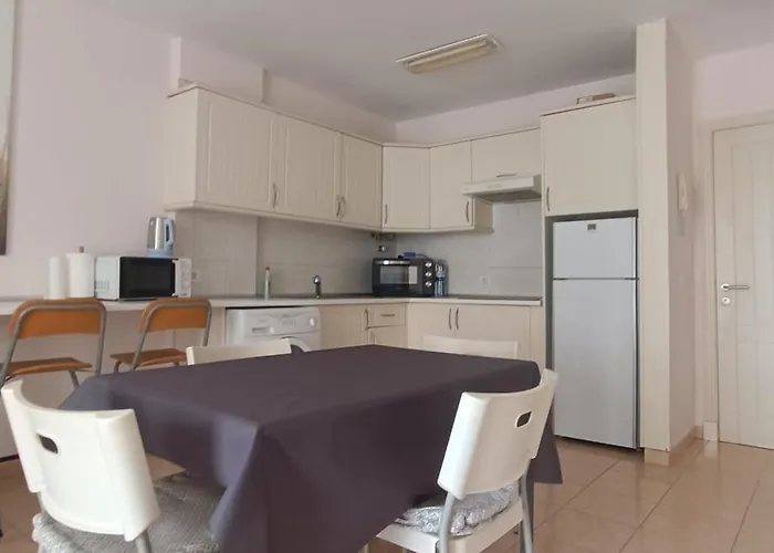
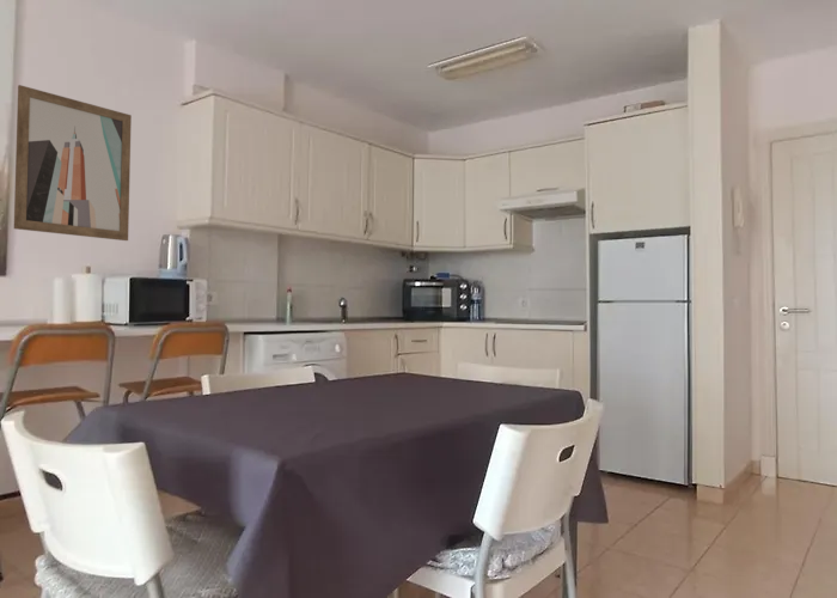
+ wall art (77, 167)
